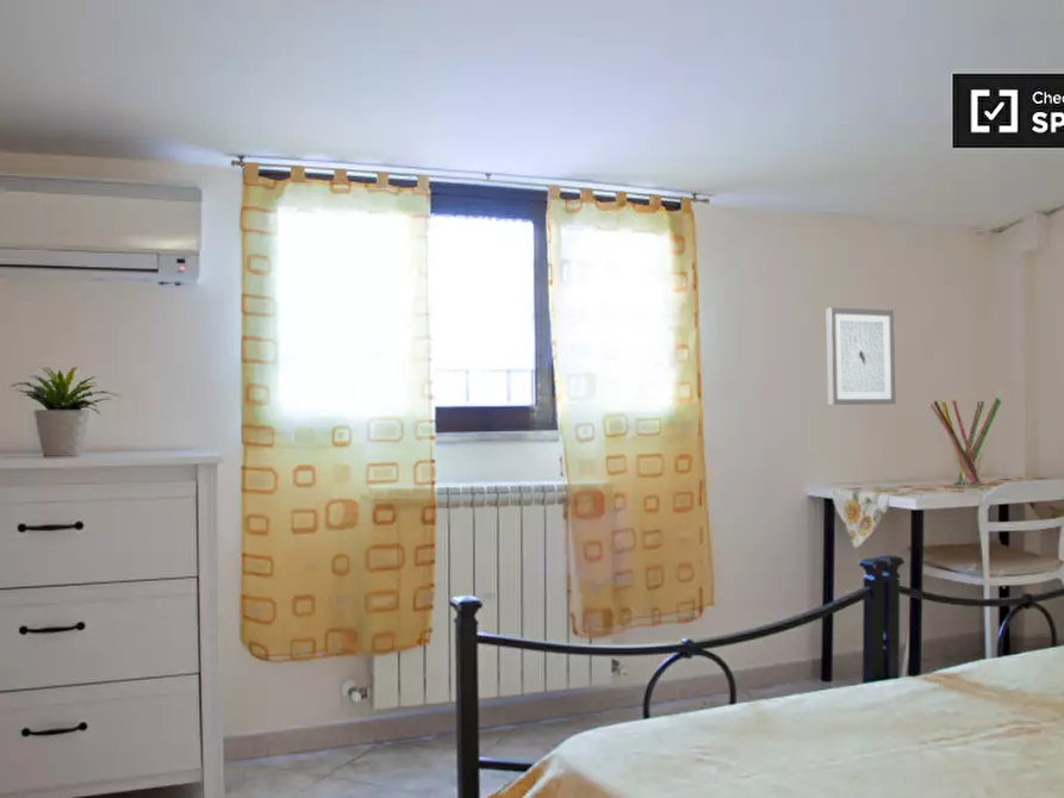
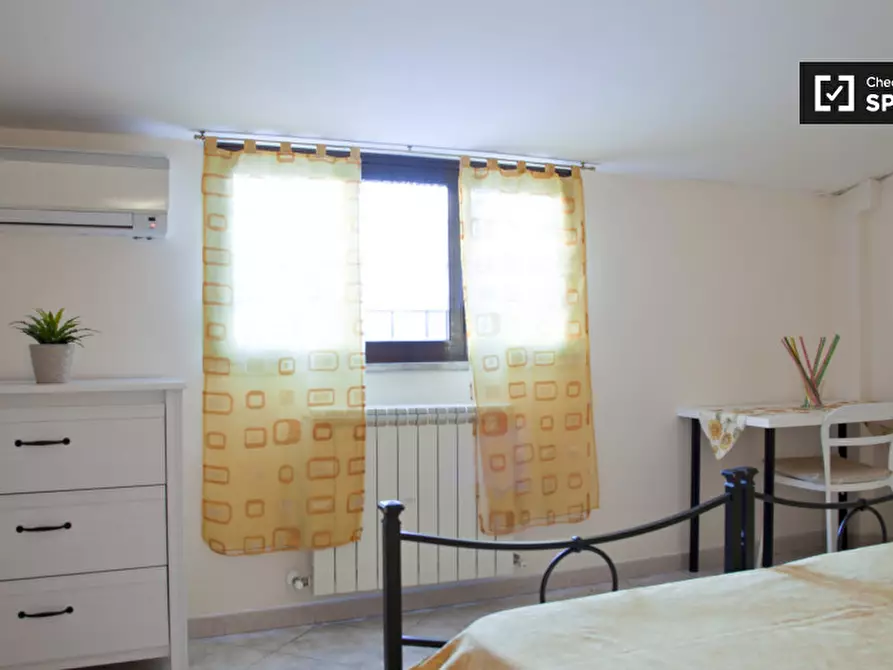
- wall art (860, 356)
